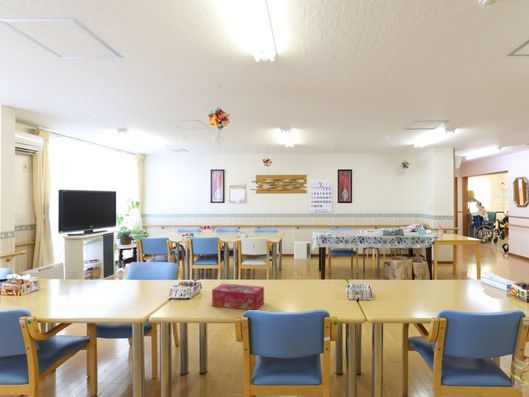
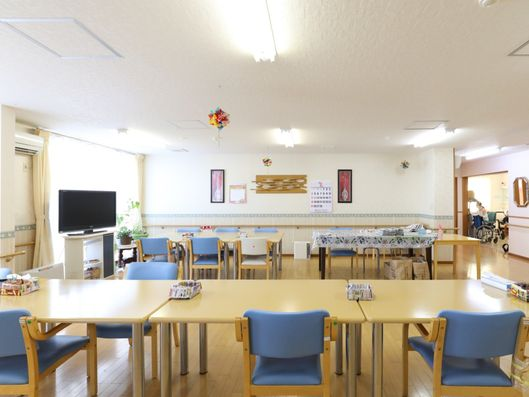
- tissue box (238, 296)
